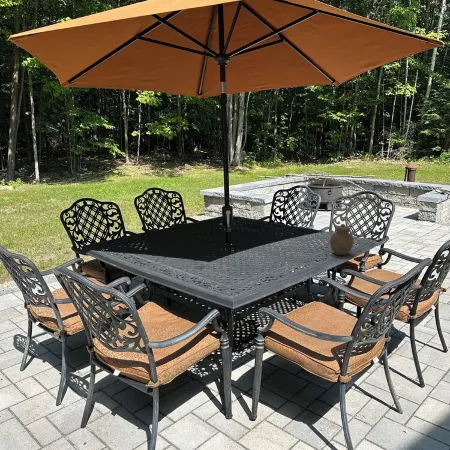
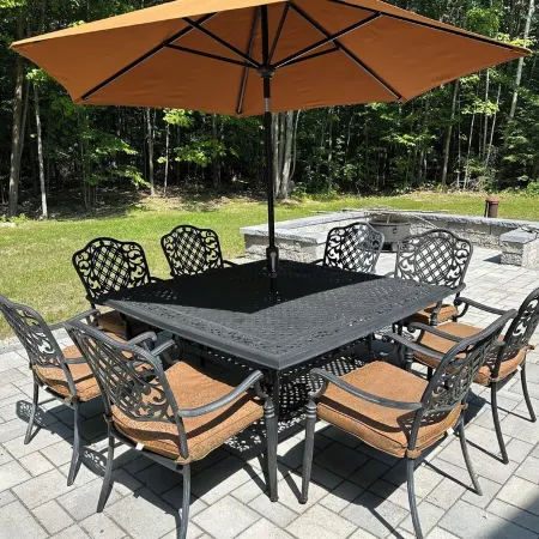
- jar (341, 238)
